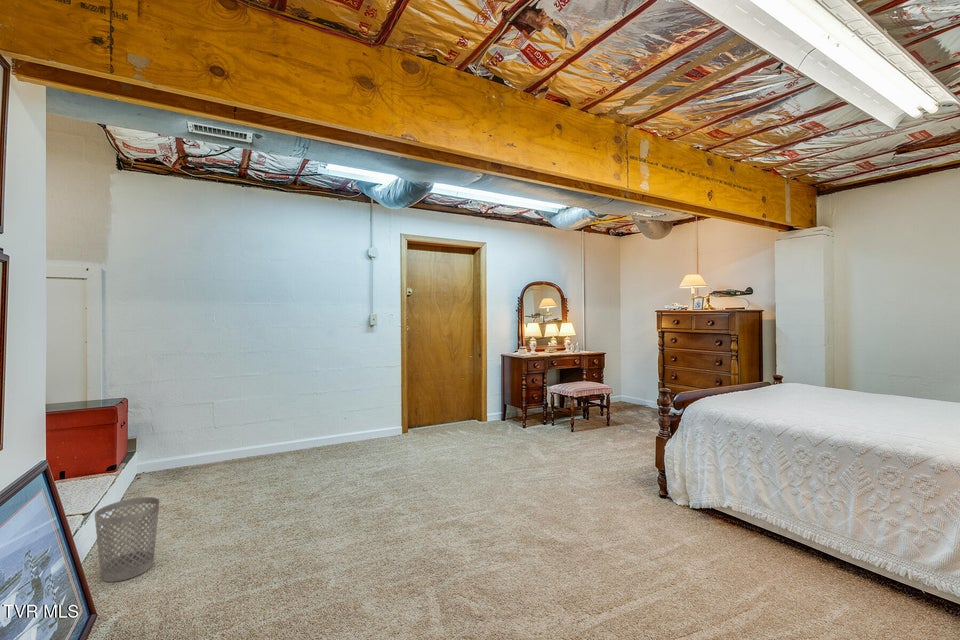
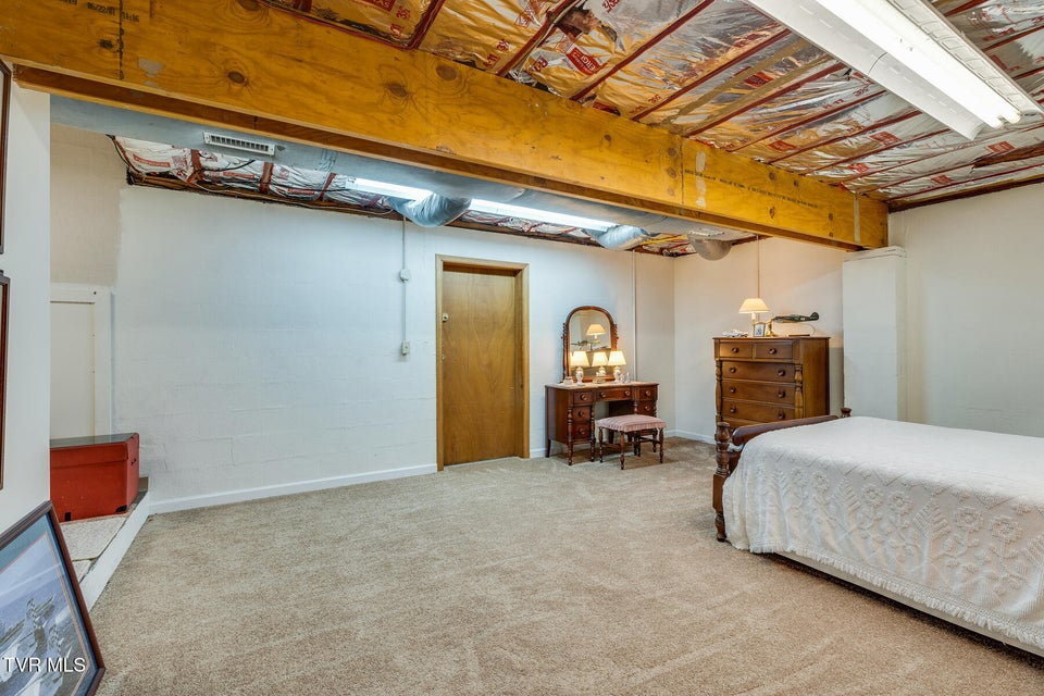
- wastebasket (128, 538)
